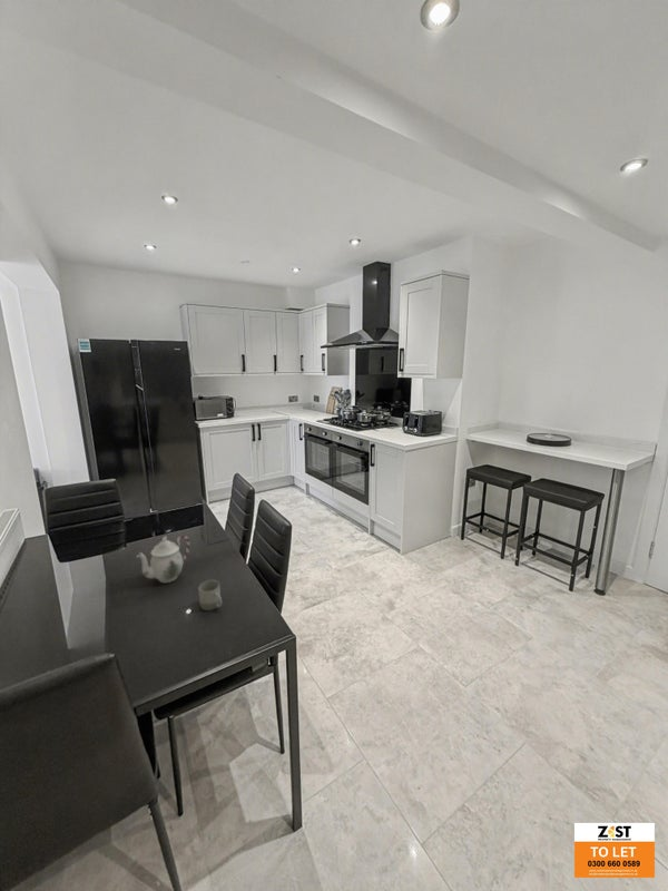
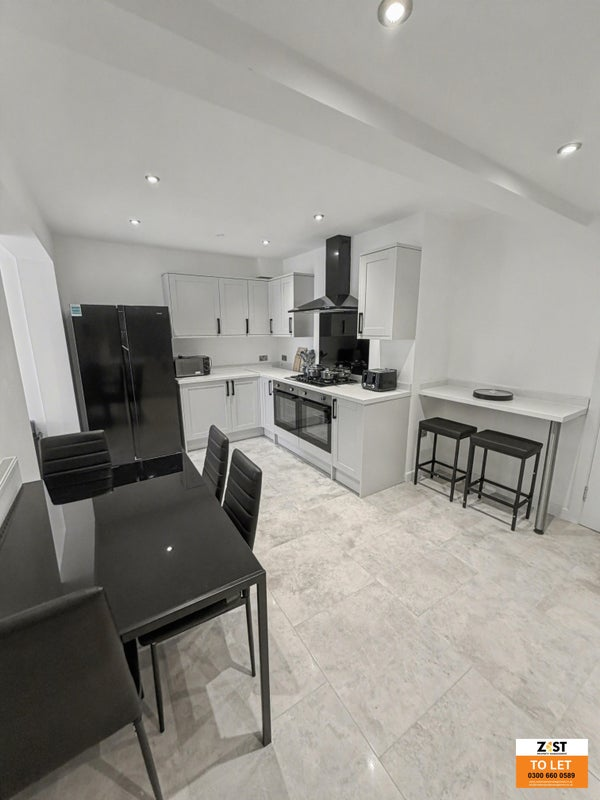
- teapot (165, 558)
- cup (212, 596)
